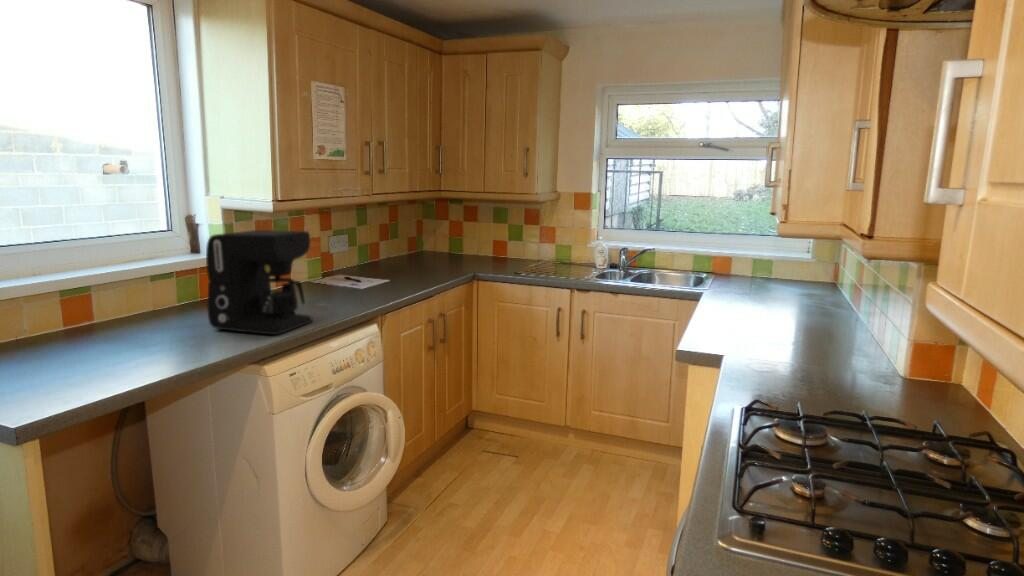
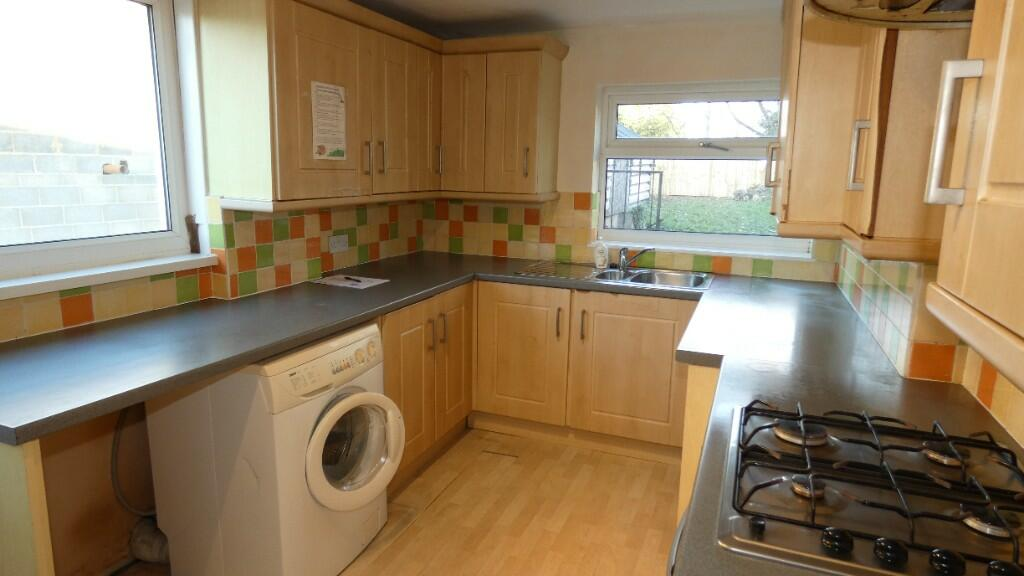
- coffee maker (263, 279)
